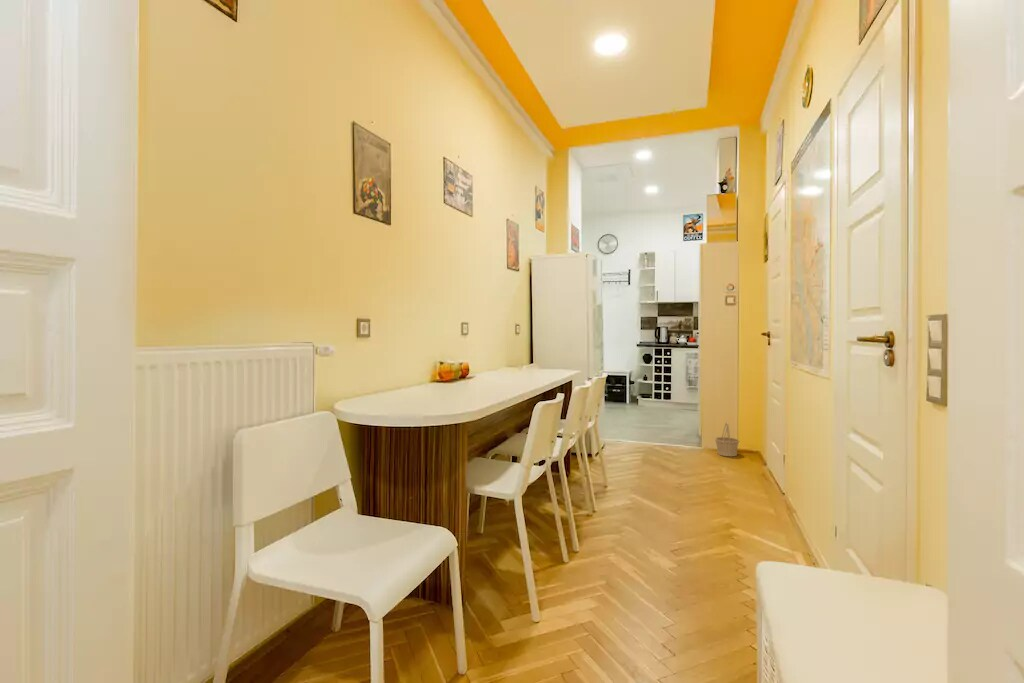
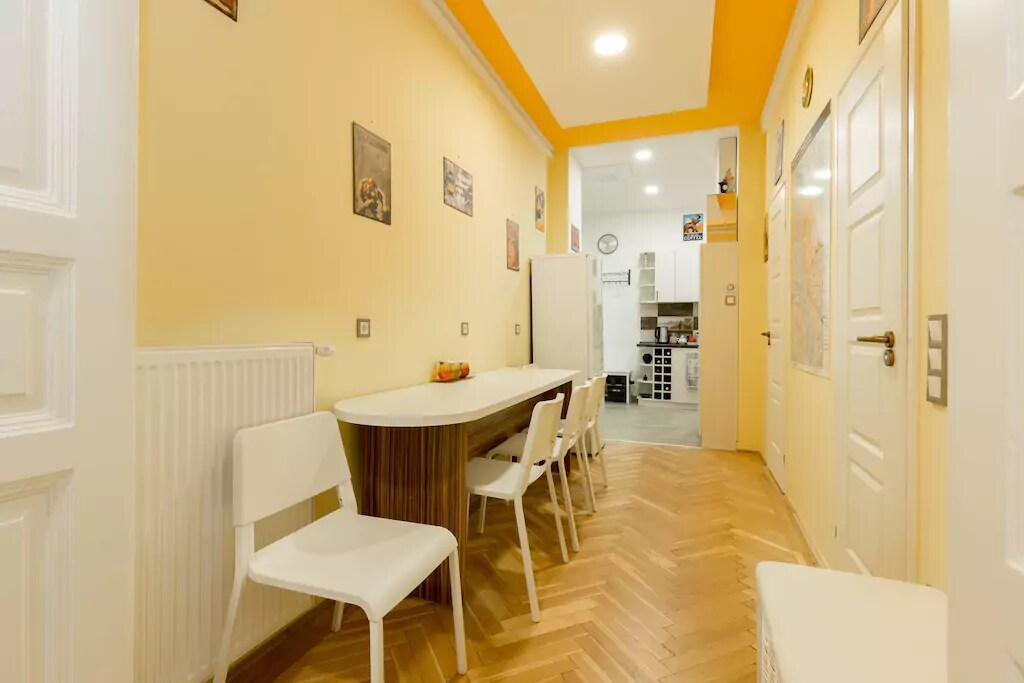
- basket (727, 437)
